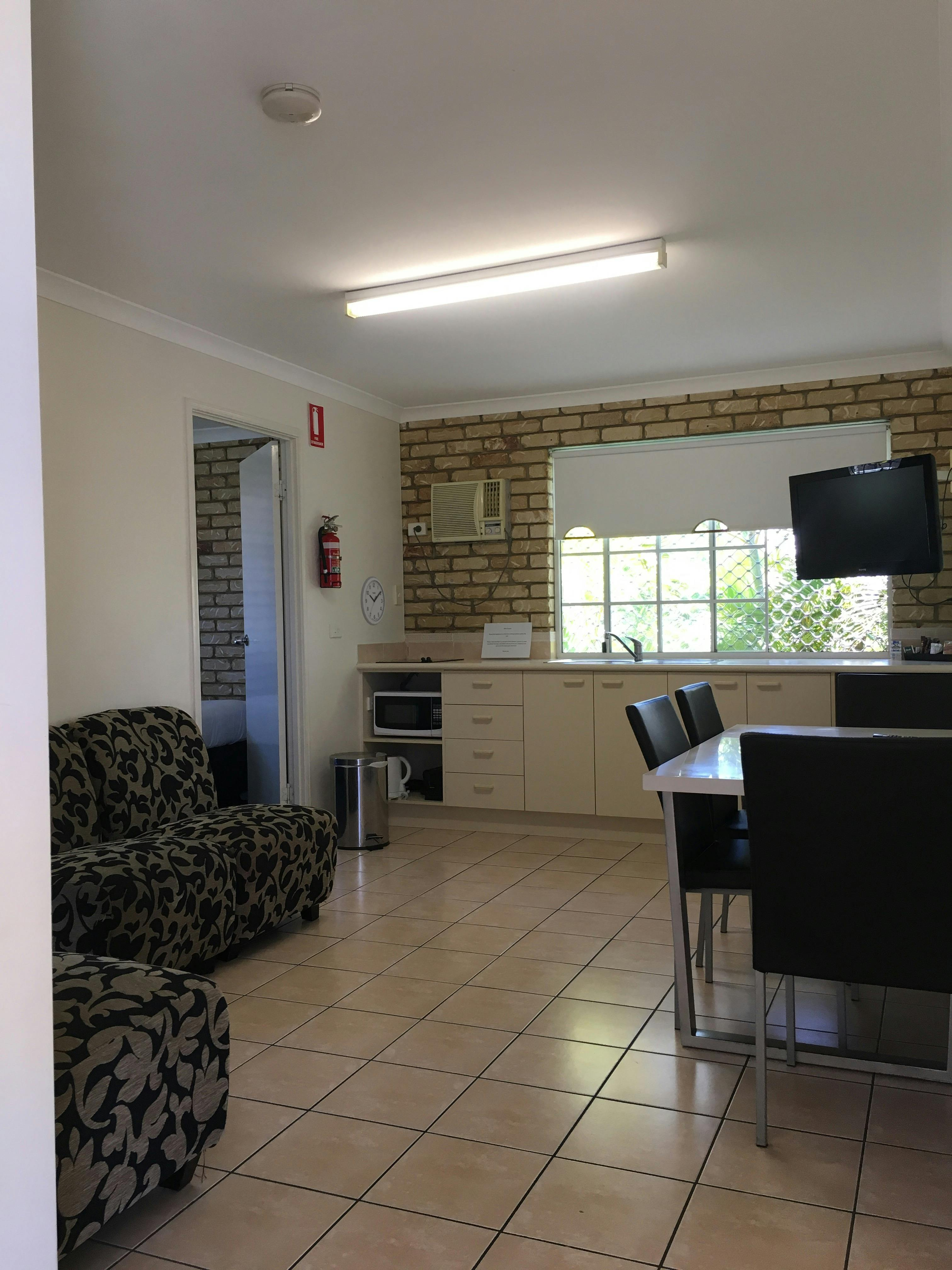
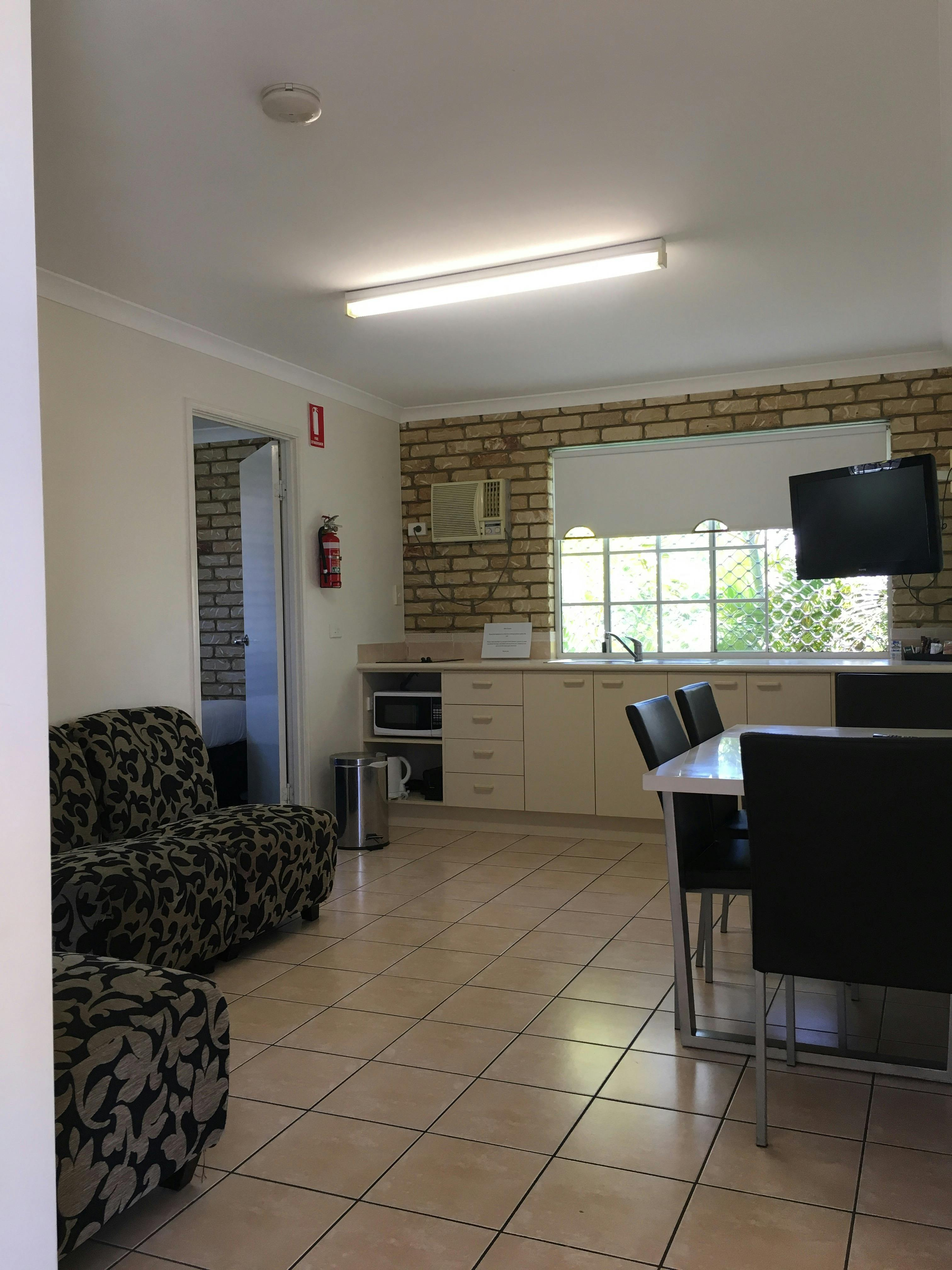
- wall clock (374, 601)
